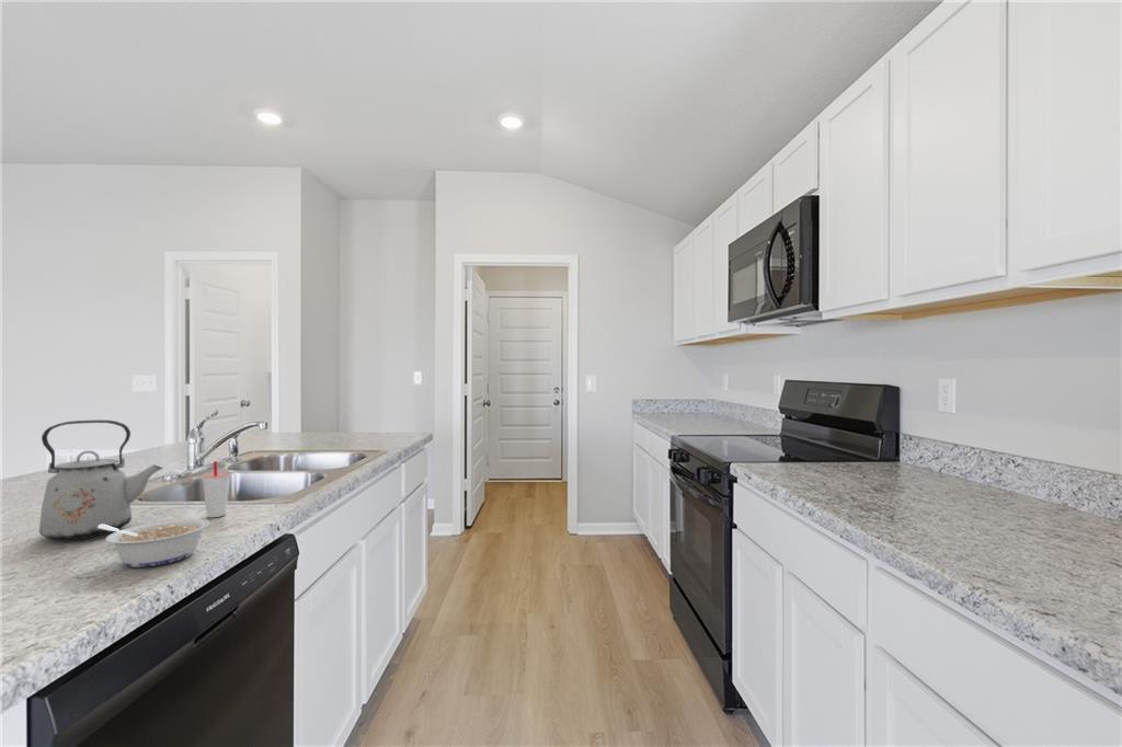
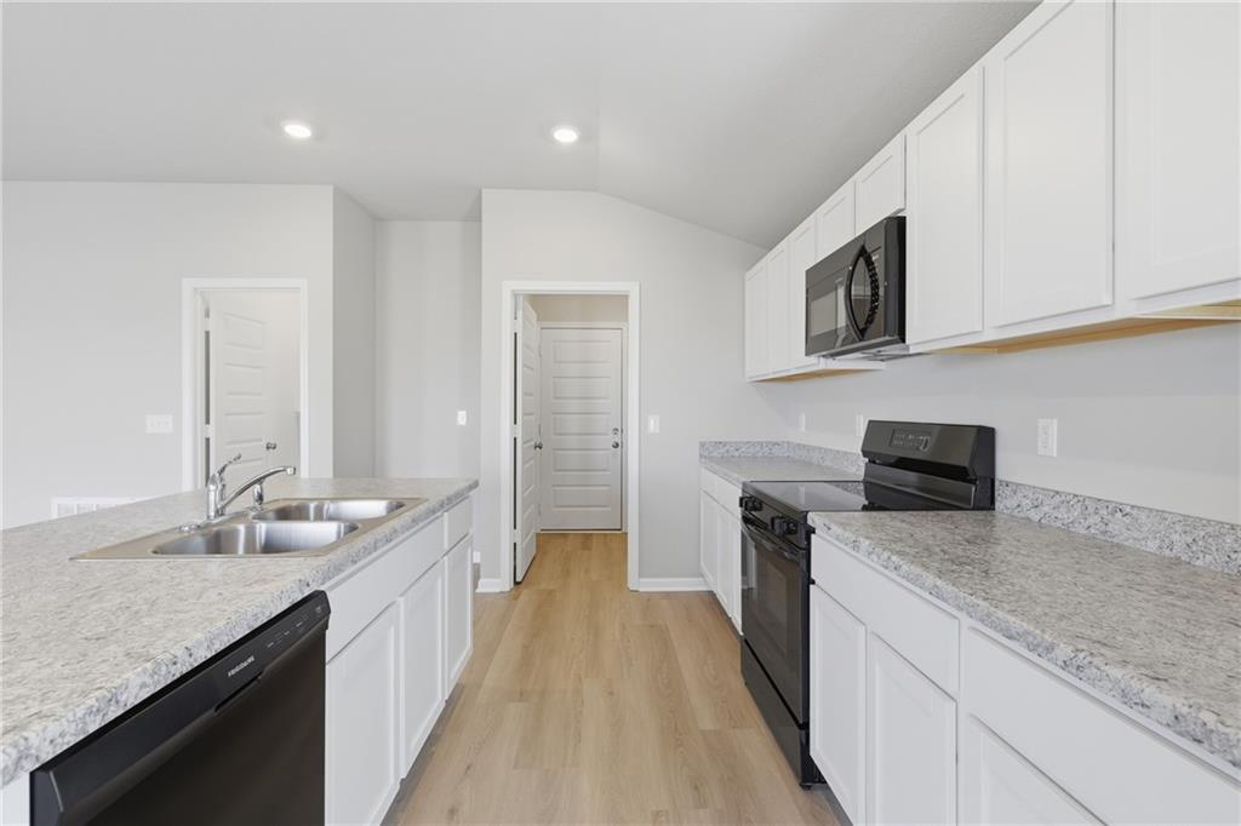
- kettle (104, 475)
- cup (216, 487)
- legume (156, 541)
